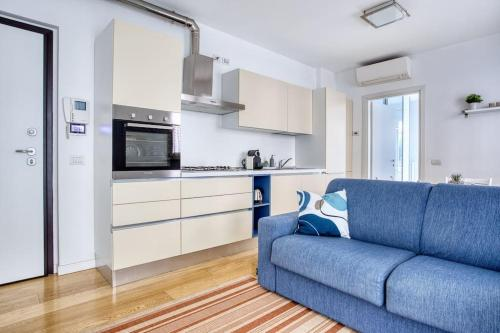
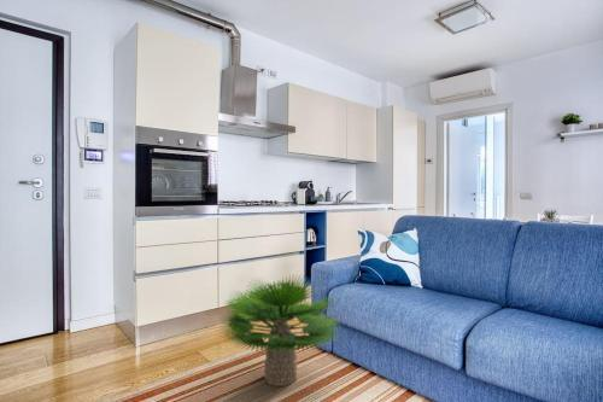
+ potted plant (280, 325)
